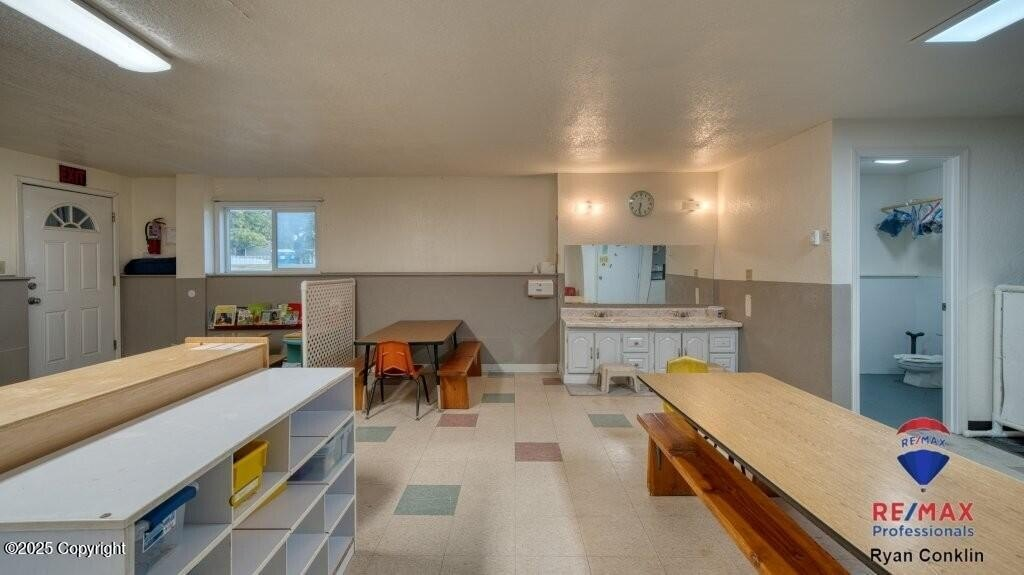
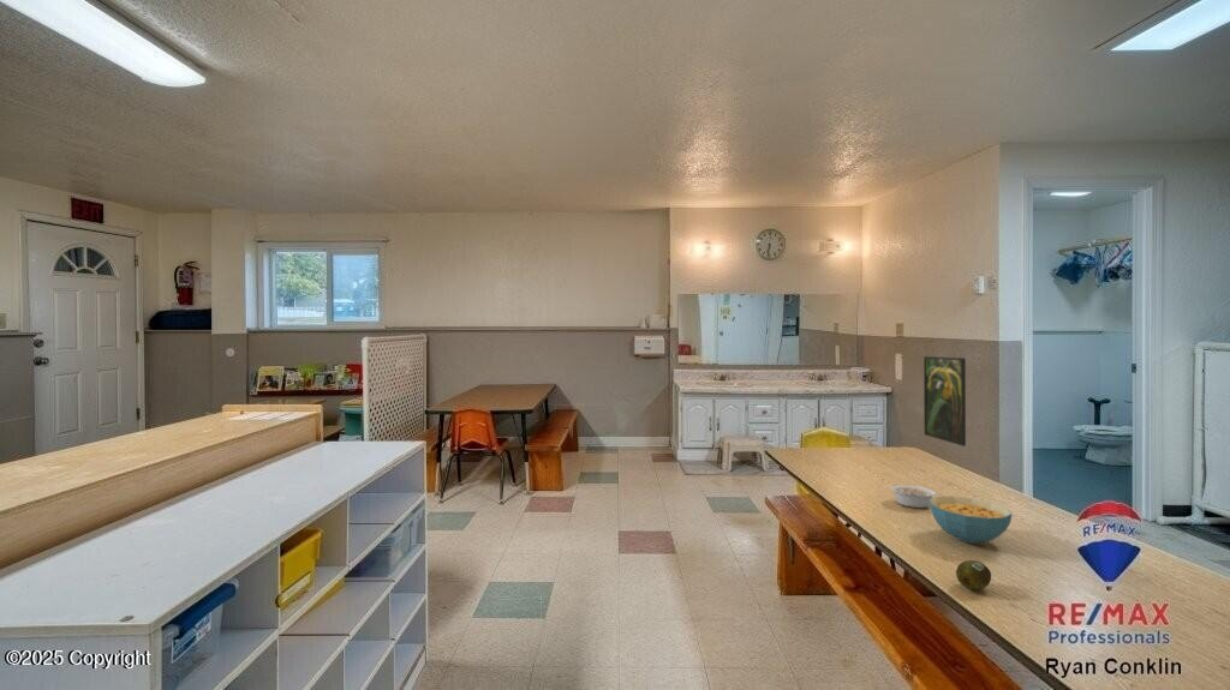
+ legume (914, 496)
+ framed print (943, 398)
+ fruit (973, 575)
+ cereal bowl (968, 522)
